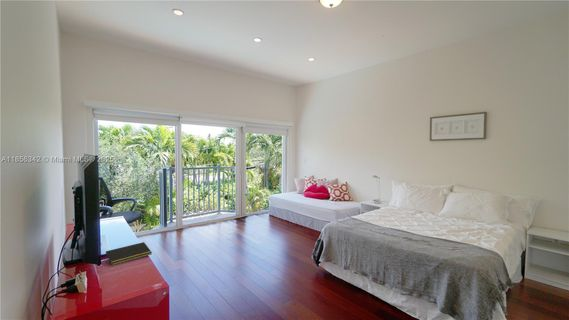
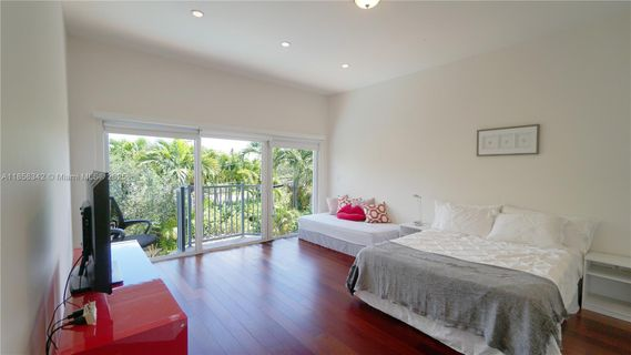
- notepad (129, 252)
